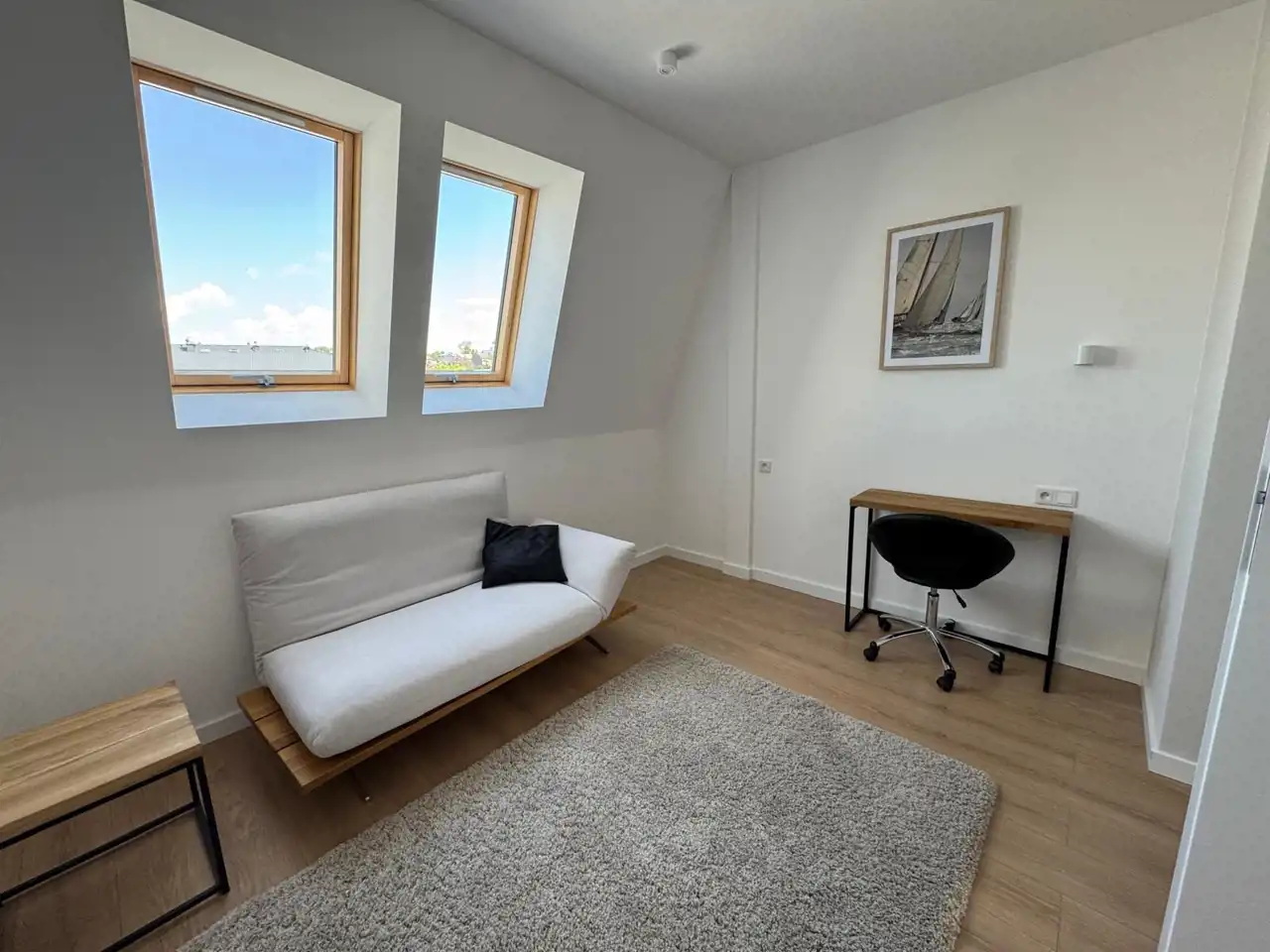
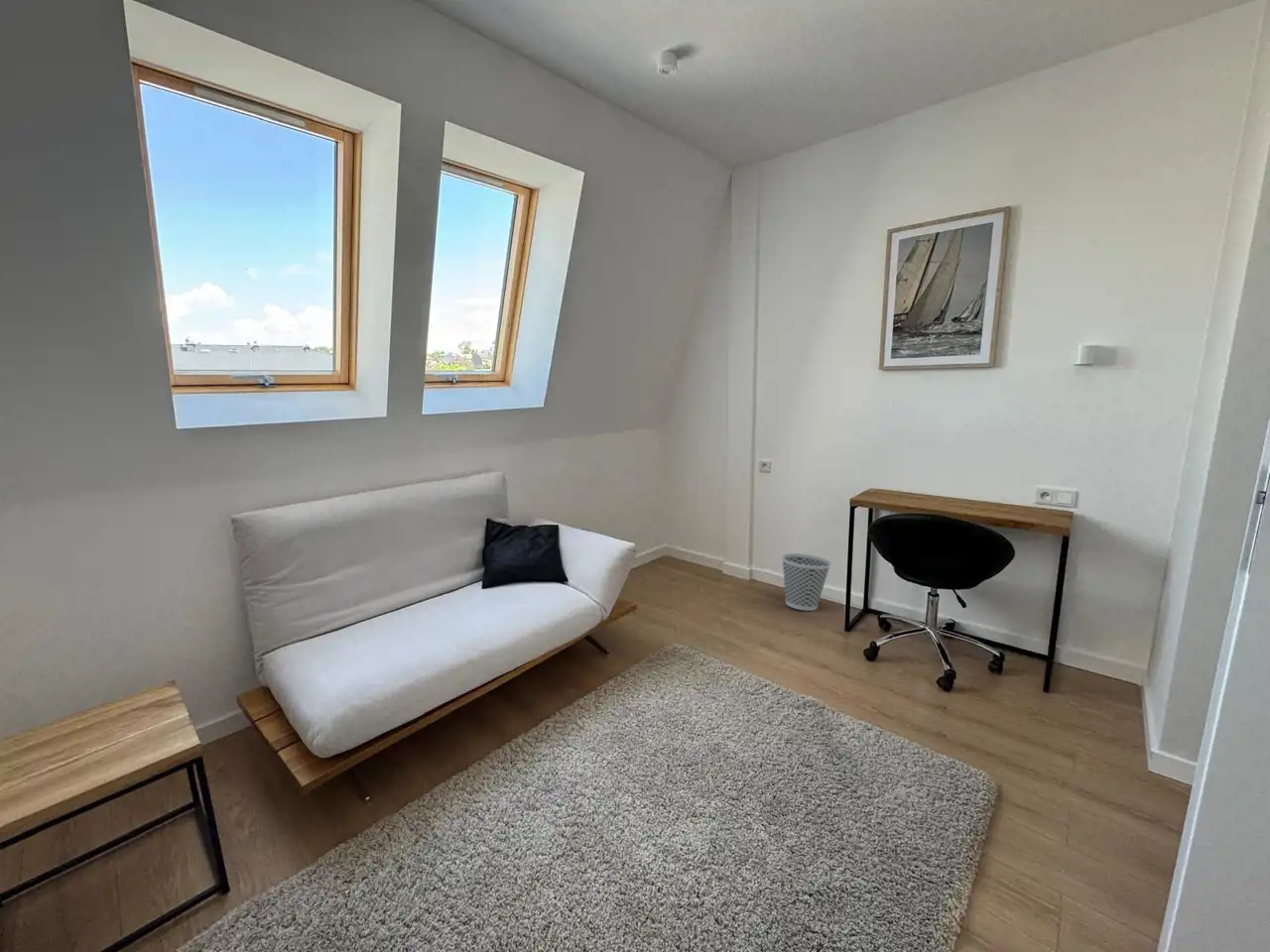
+ wastebasket (803, 582)
